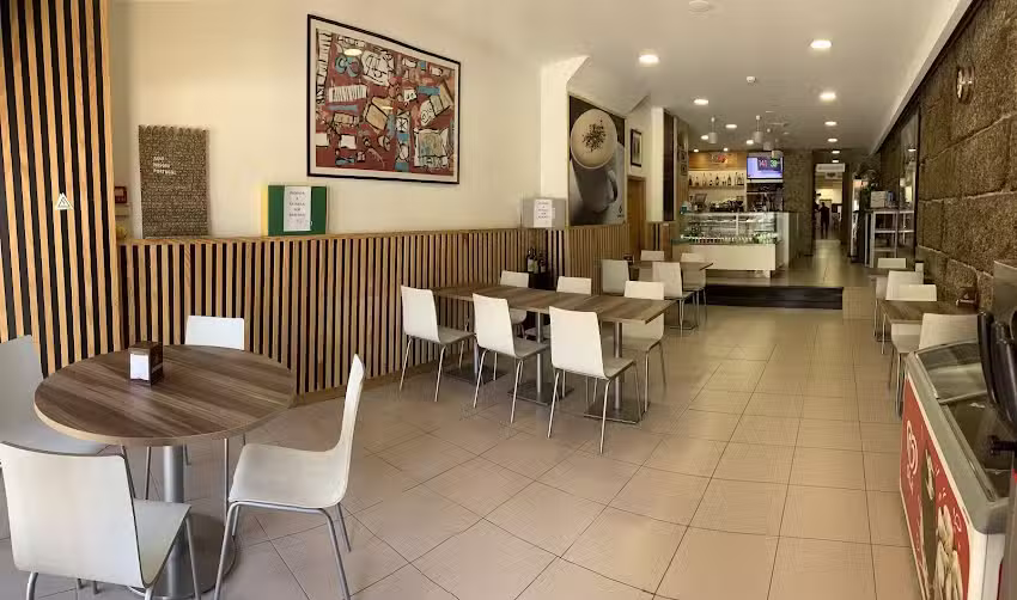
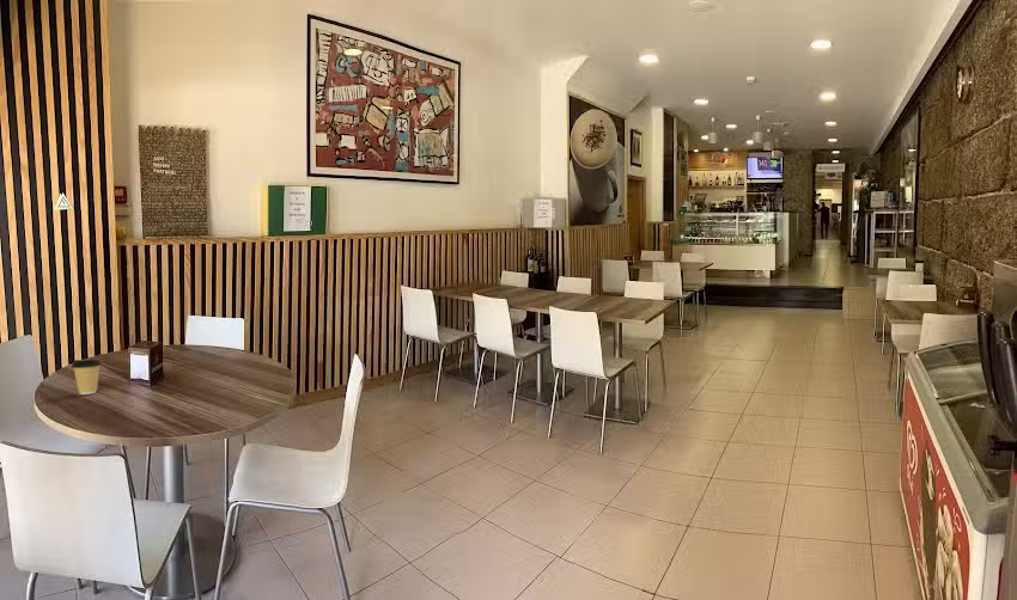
+ coffee cup (86, 376)
